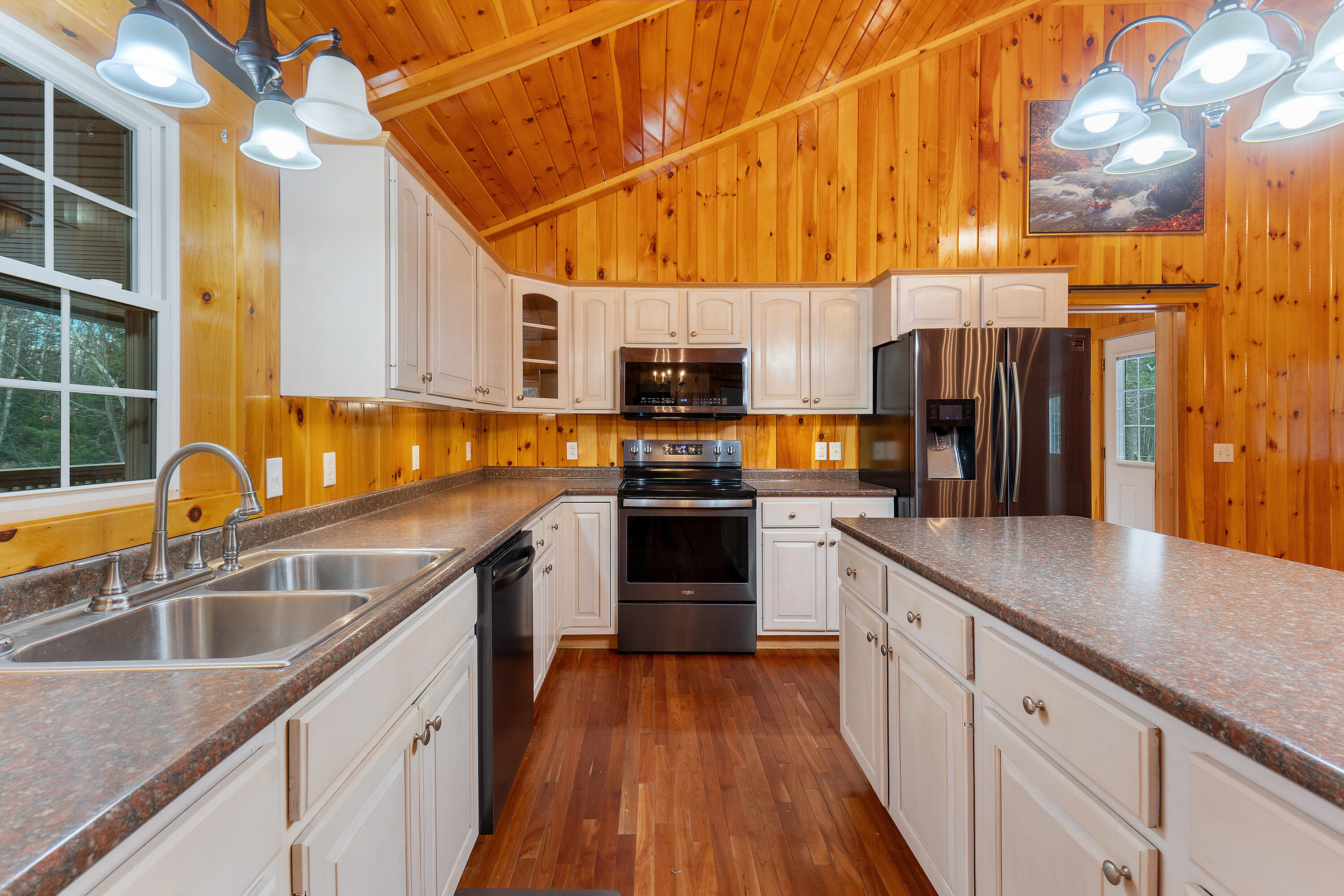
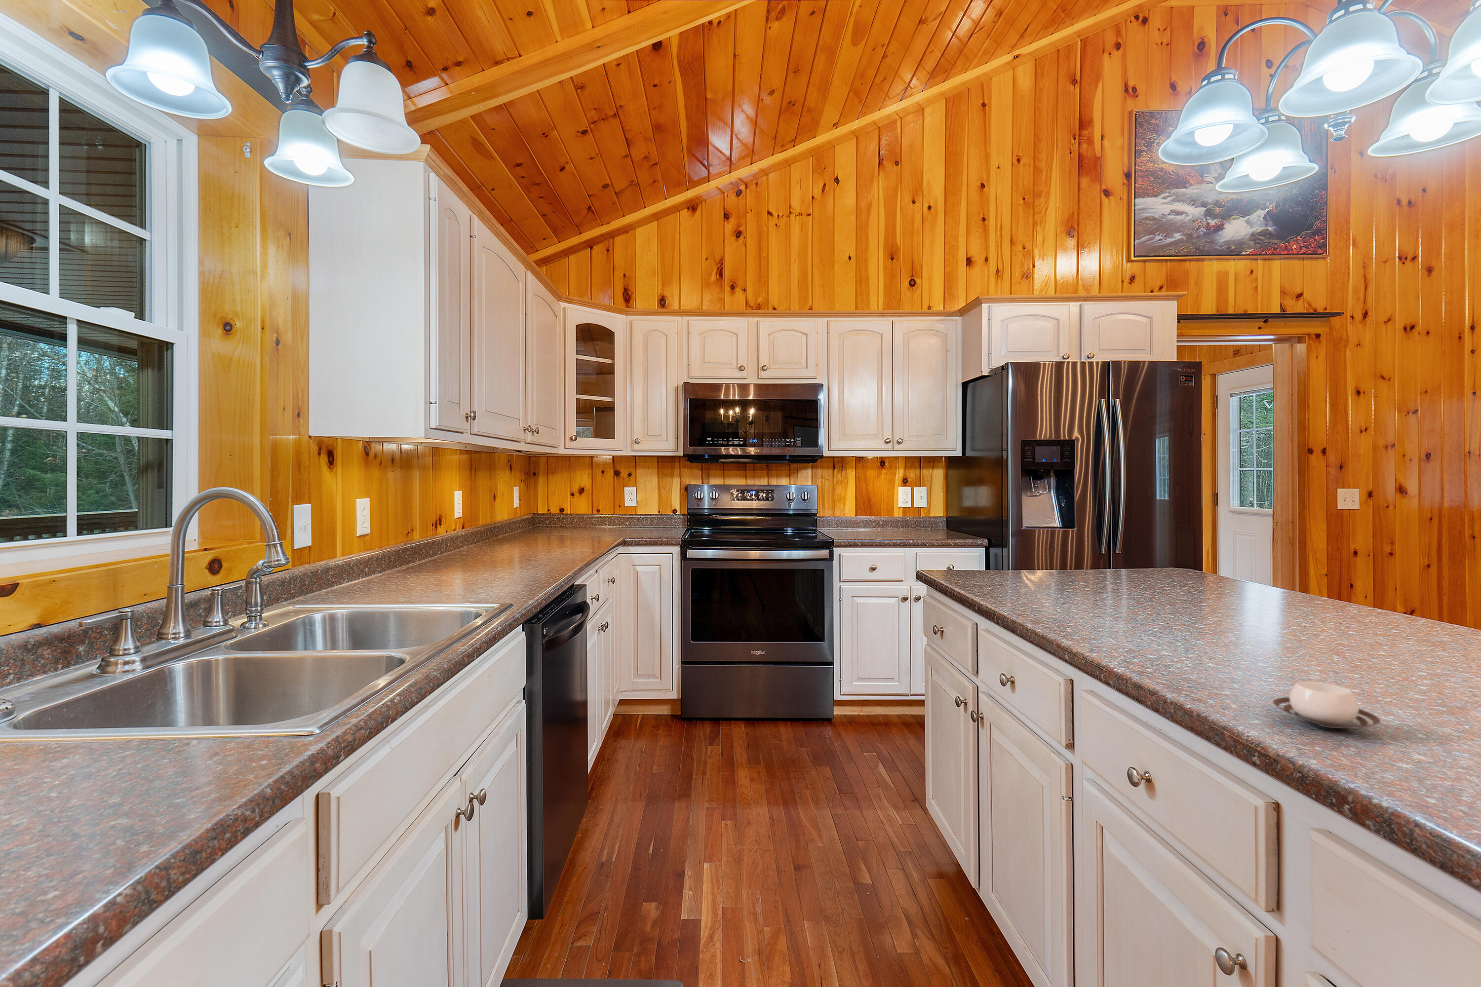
+ cup (1323, 706)
